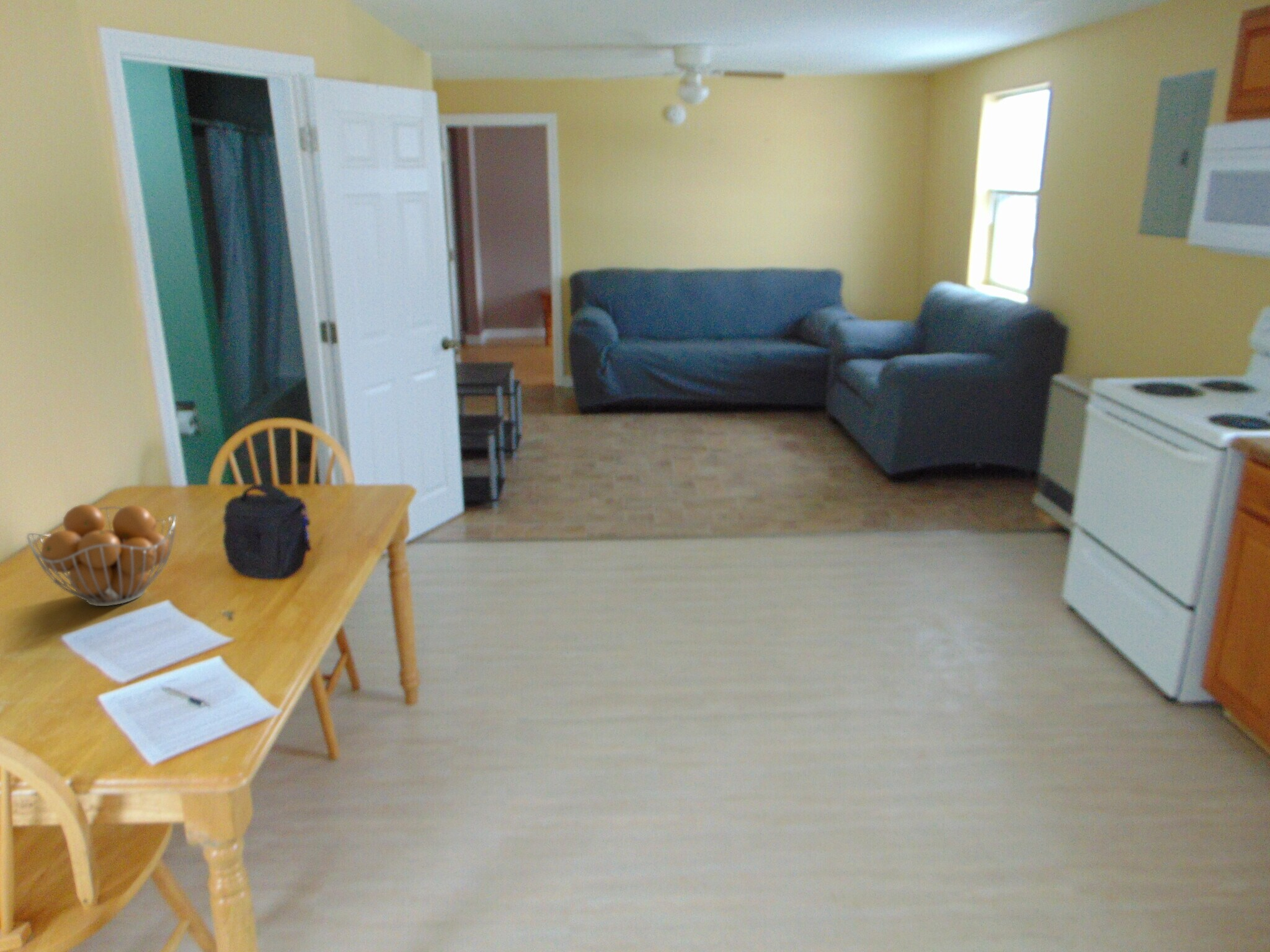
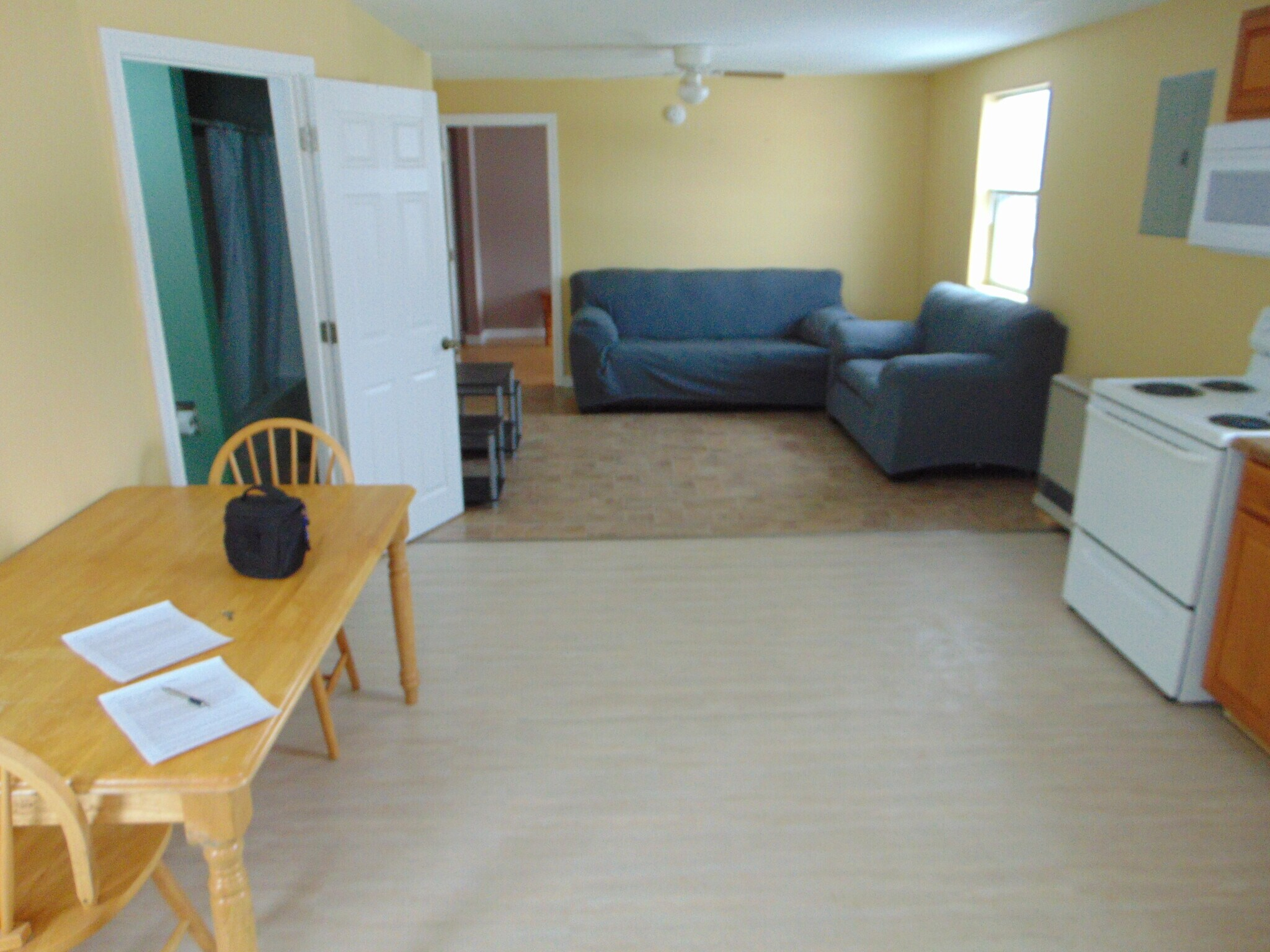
- fruit basket (108, 552)
